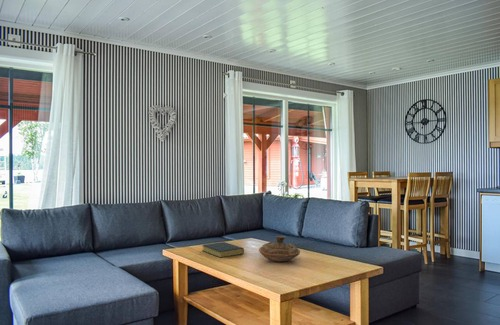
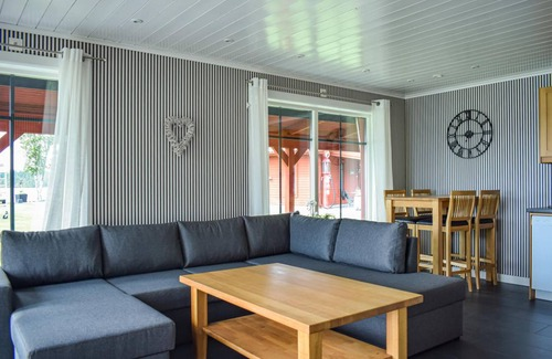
- hardback book (222, 249)
- decorative bowl (279, 248)
